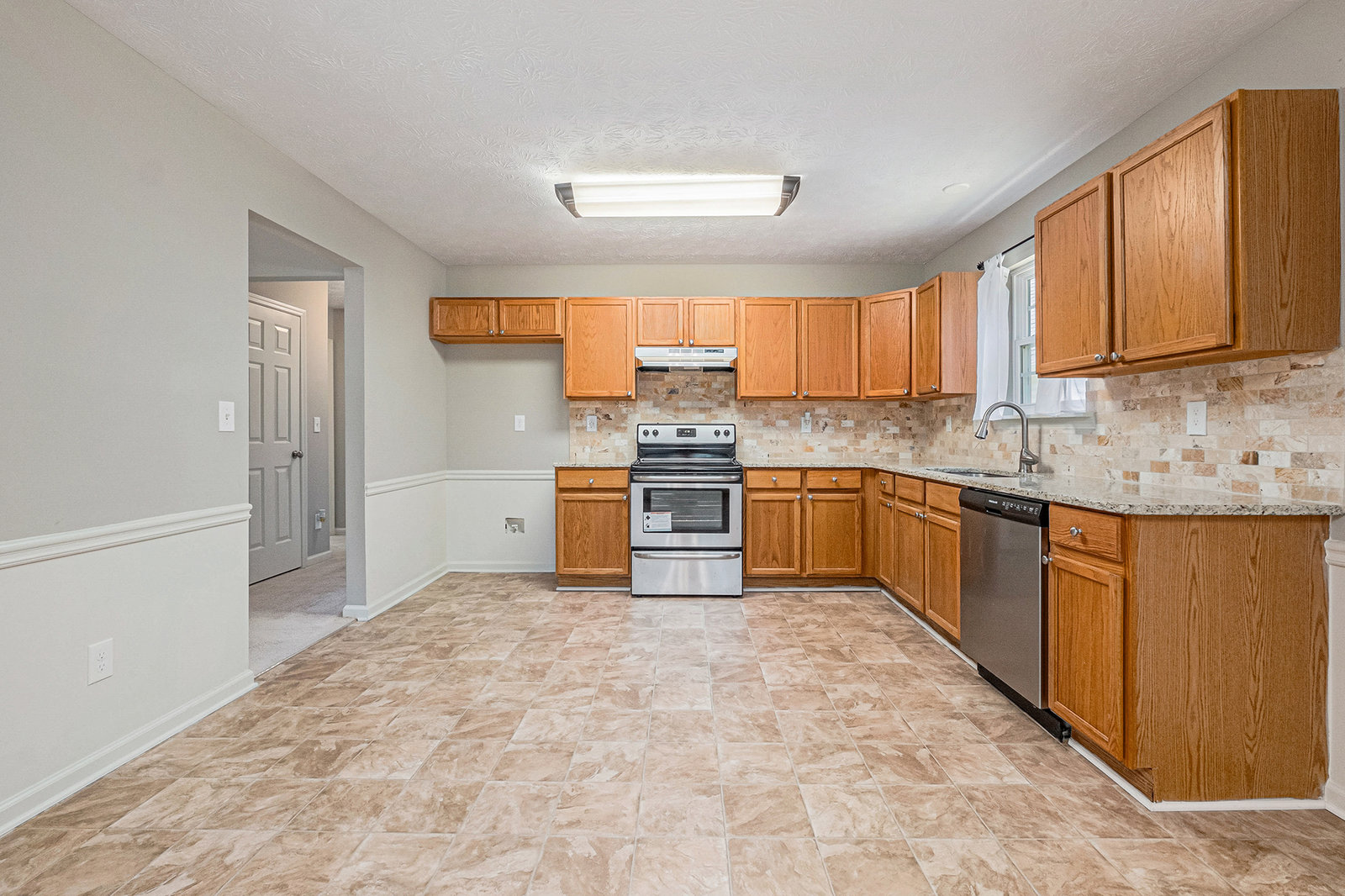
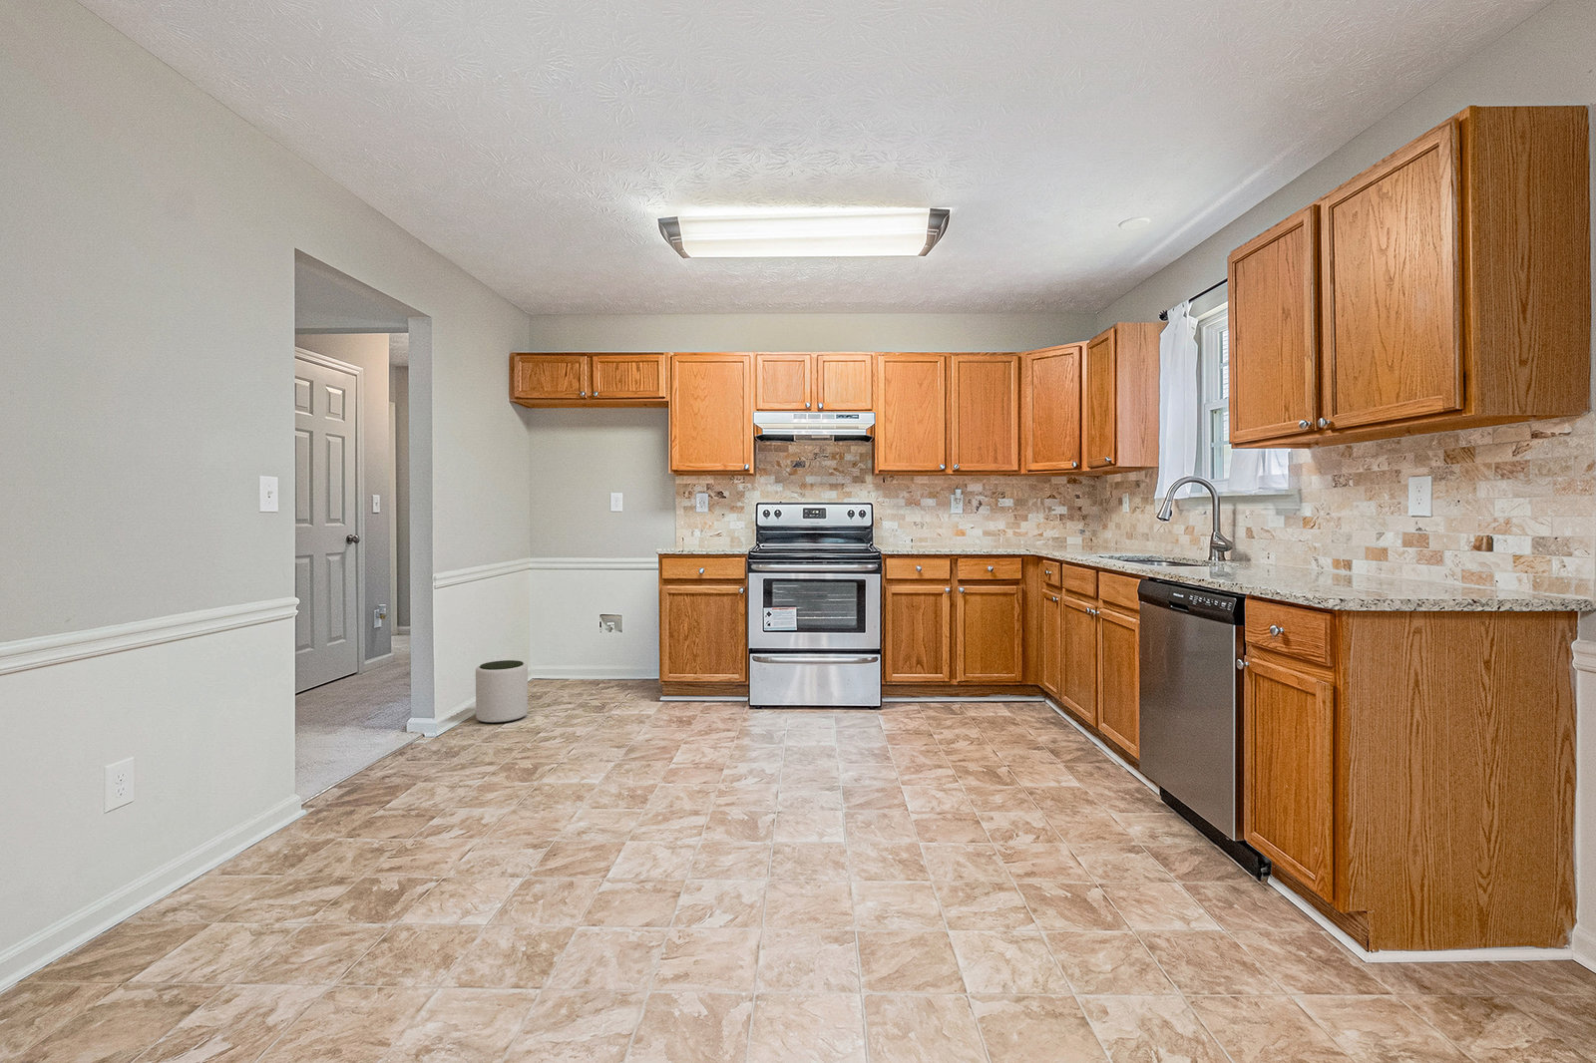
+ plant pot (502, 690)
